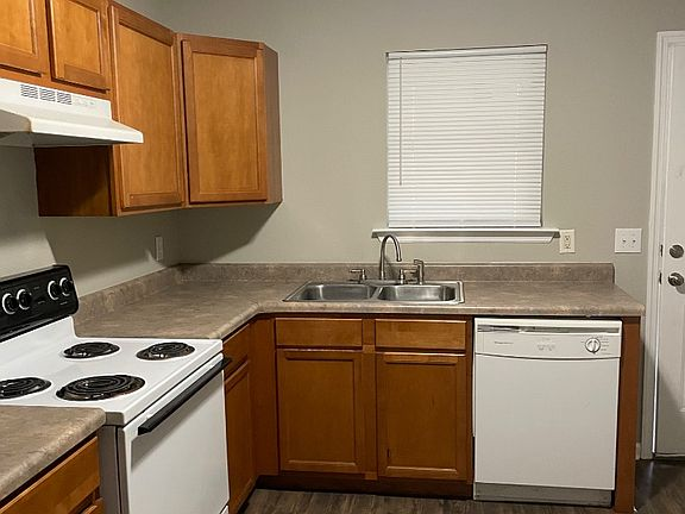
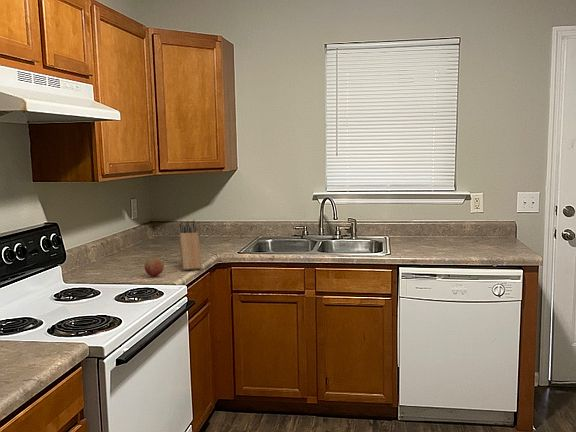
+ knife block (189, 244)
+ fruit (154, 267)
